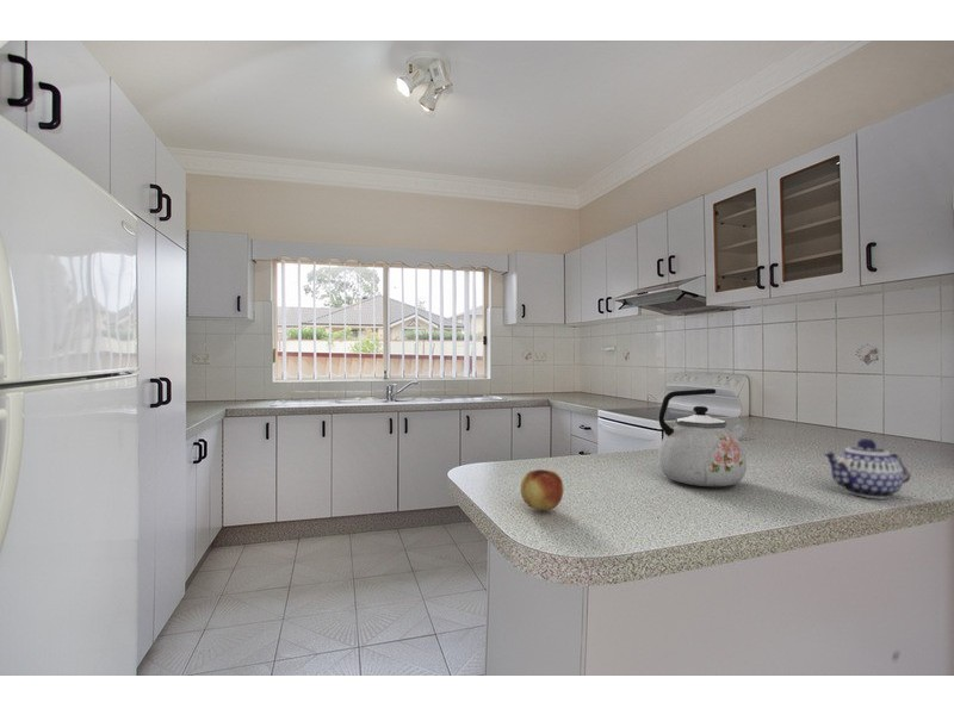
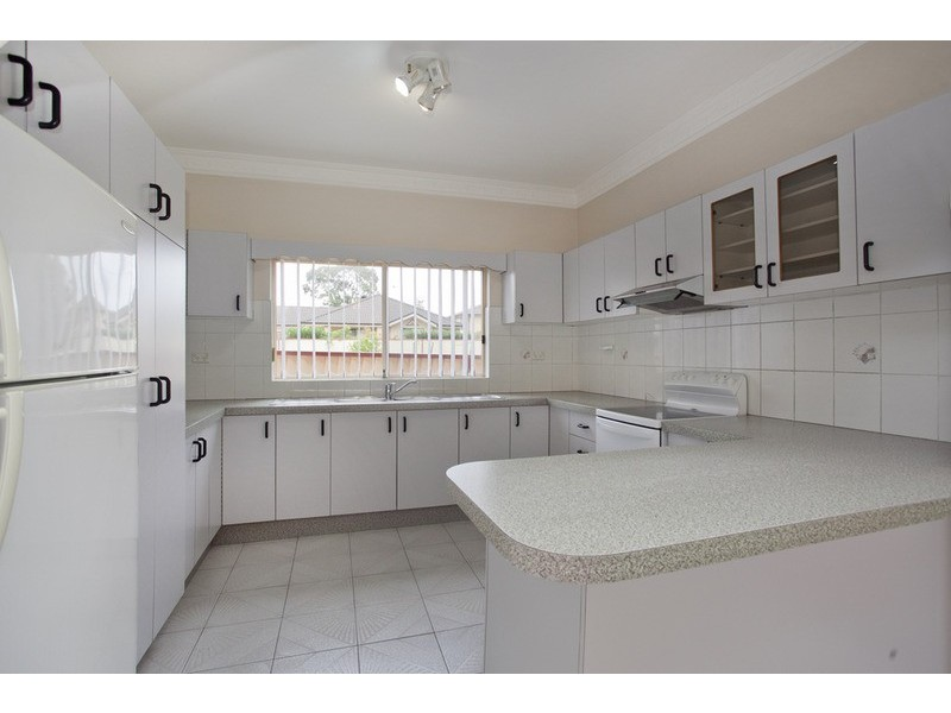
- teapot (866, 466)
- kettle (701, 435)
- fruit (541, 489)
